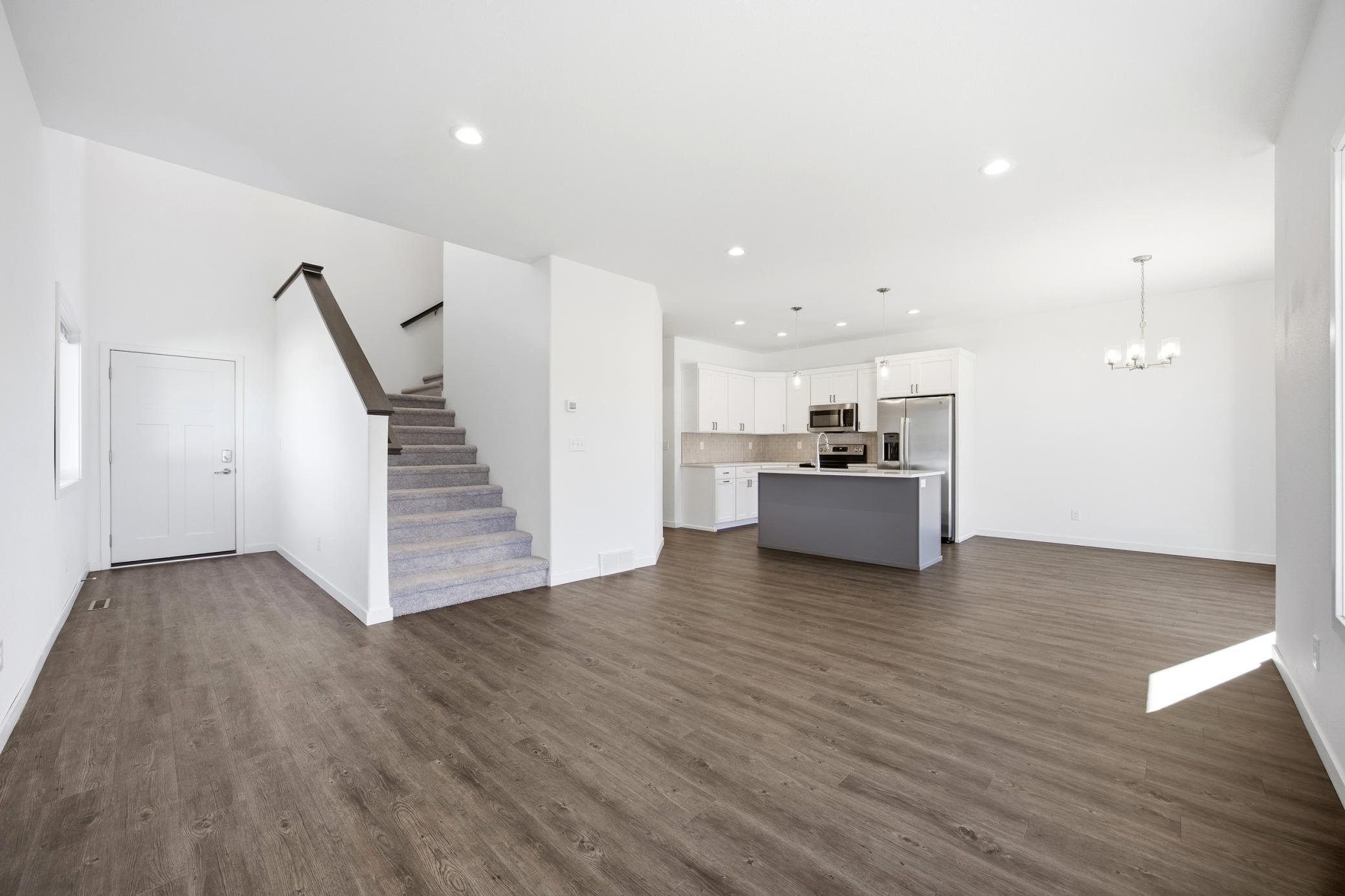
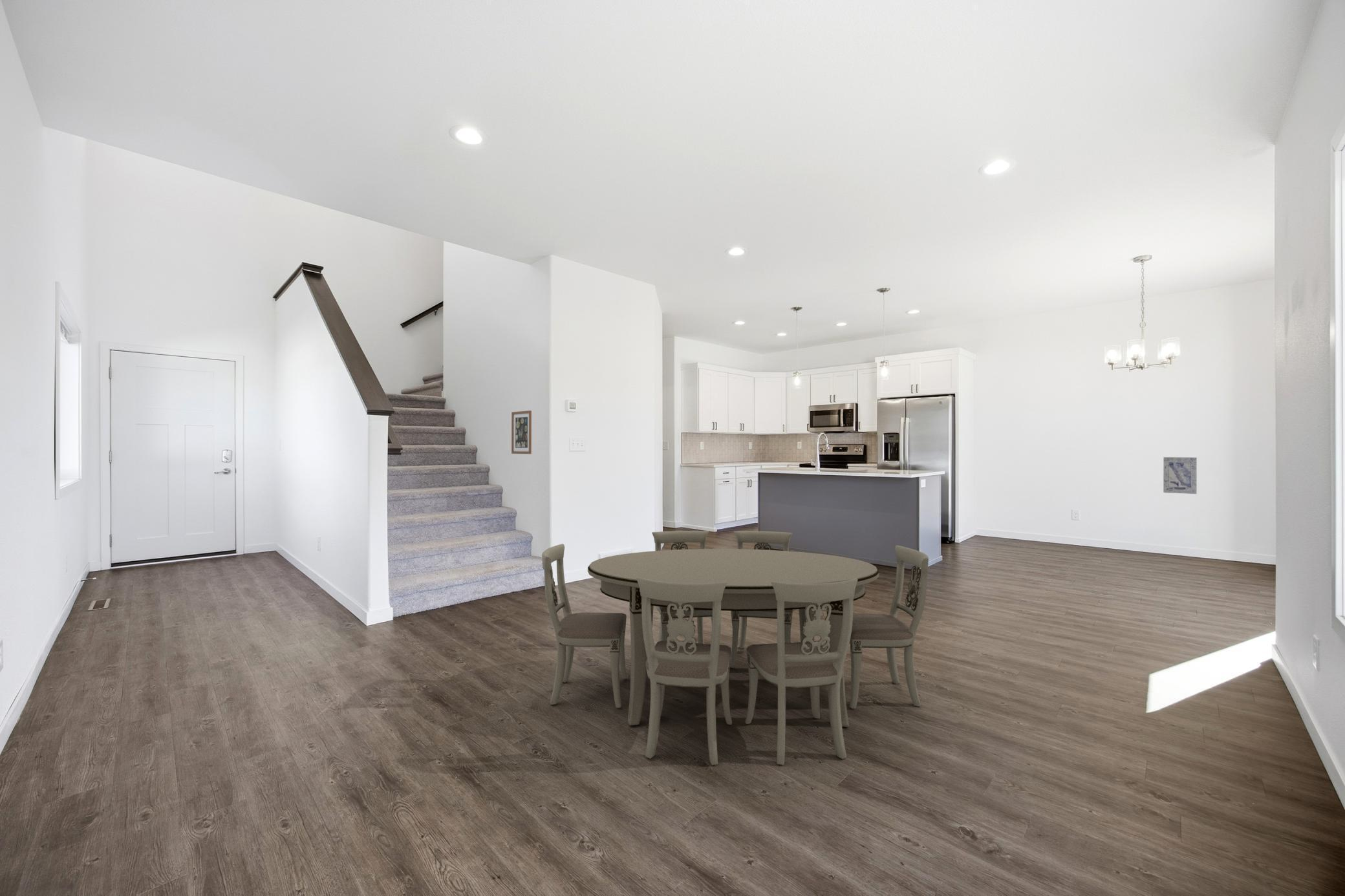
+ wall art (521, 432)
+ dining table (732, 621)
+ wall art (1179, 475)
